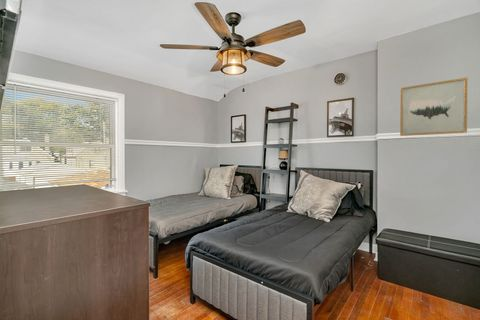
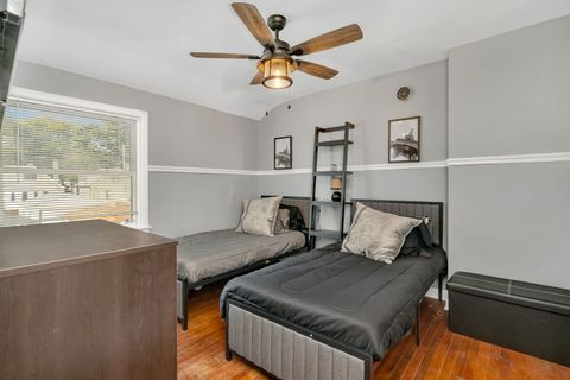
- wall art (431, 108)
